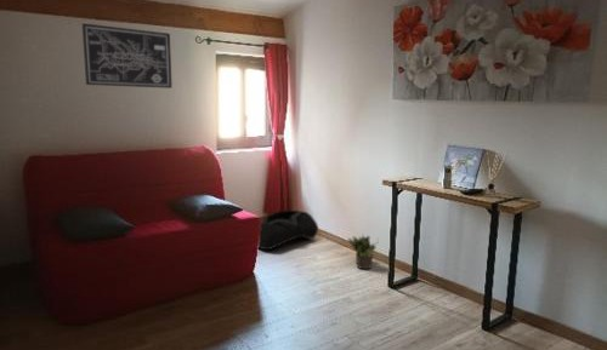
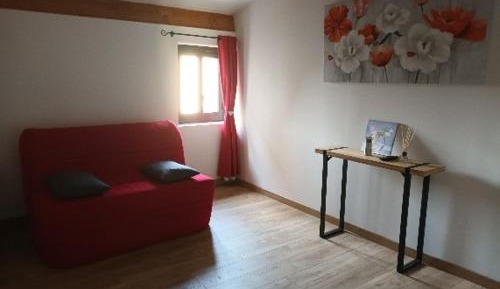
- bag (287, 228)
- potted plant (362, 248)
- wall art (129, 57)
